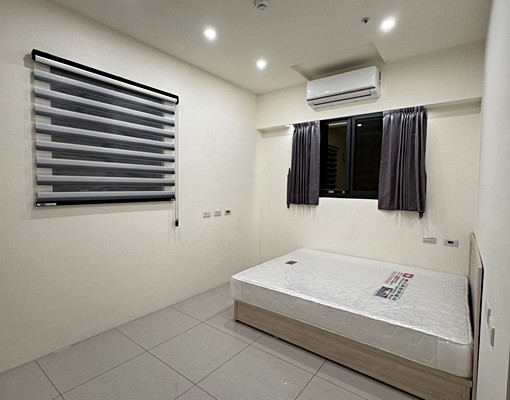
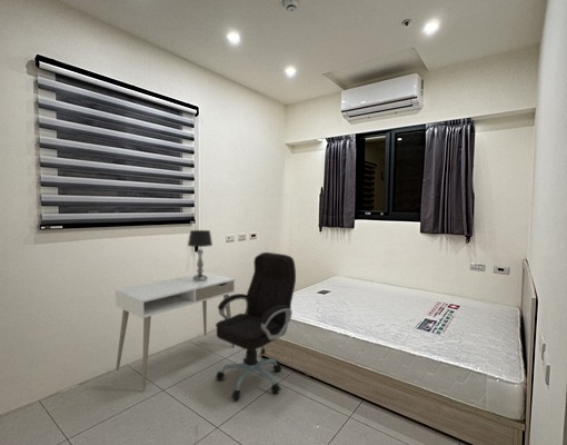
+ table lamp (200, 255)
+ desk (176, 308)
+ office chair (255, 318)
